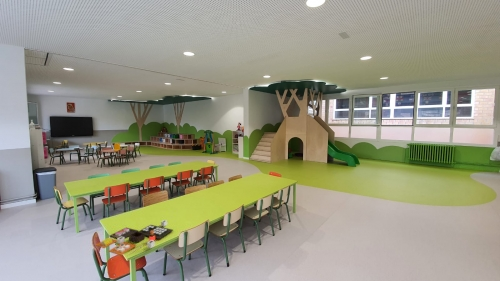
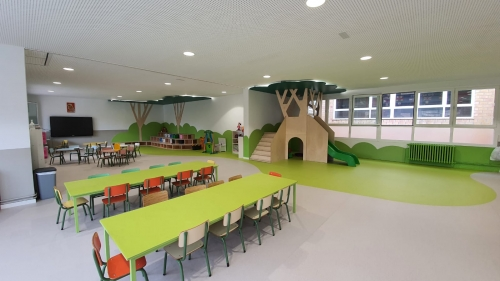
- toy food set (139, 231)
